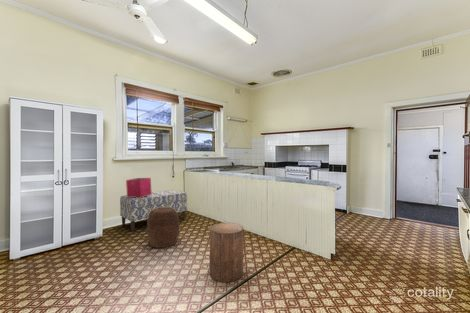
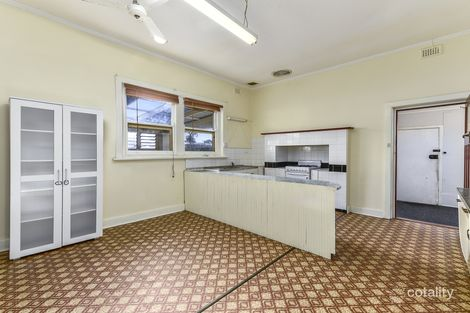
- storage bin (139, 187)
- stool (163, 225)
- stool (226, 250)
- bench (155, 207)
